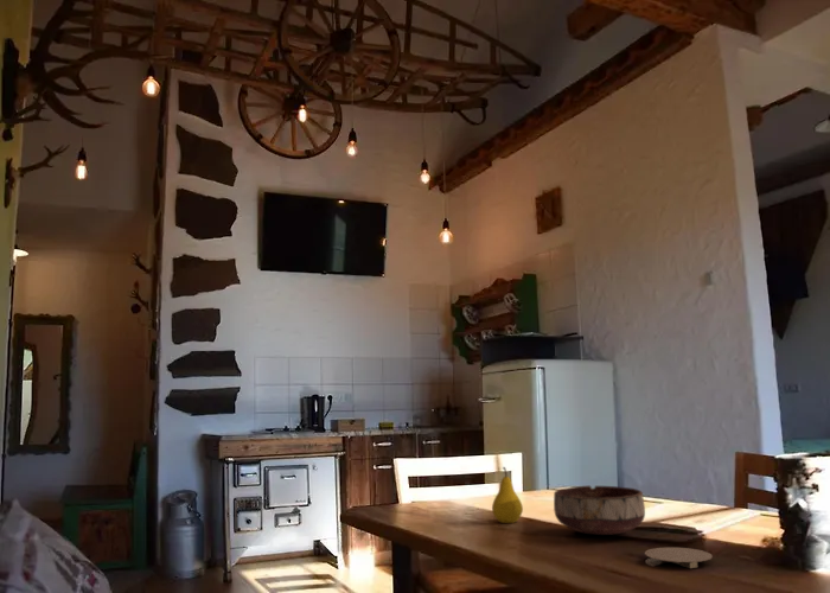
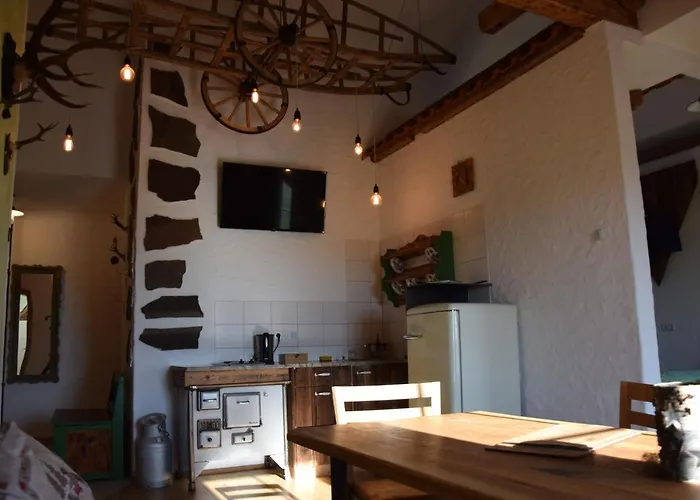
- bowl (599, 511)
- fruit (506, 493)
- coaster (678, 559)
